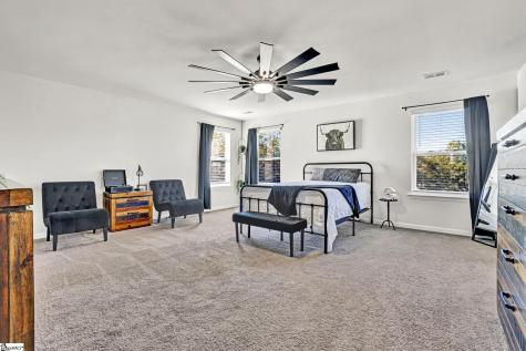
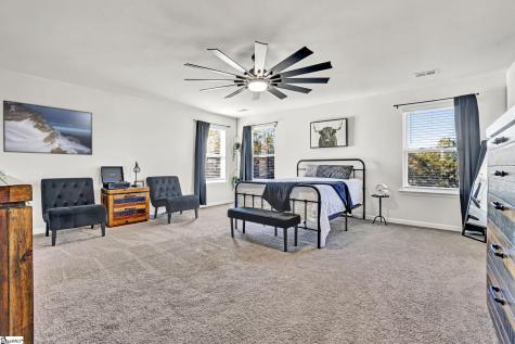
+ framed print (52, 130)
